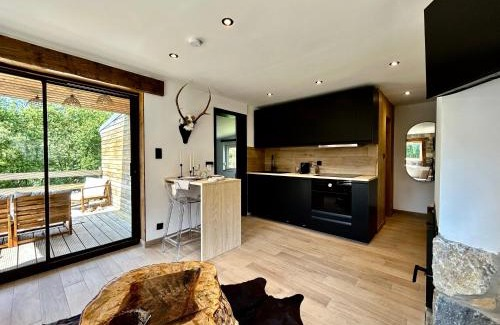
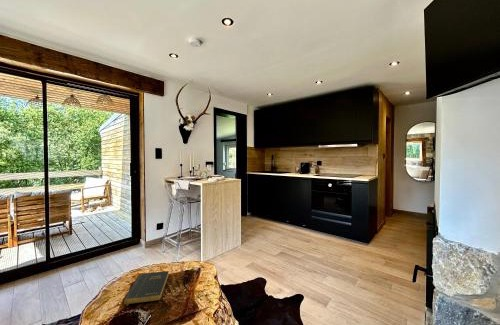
+ book (148, 286)
